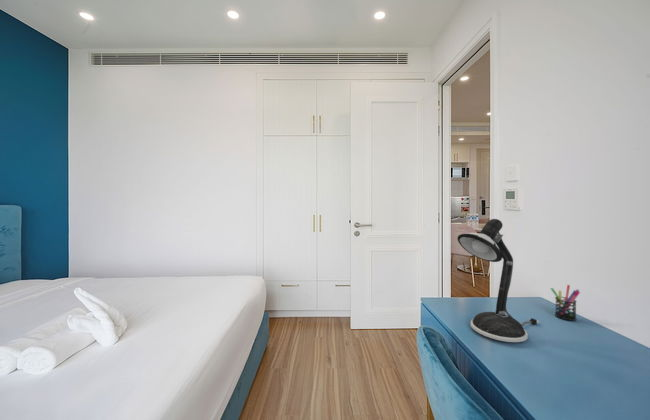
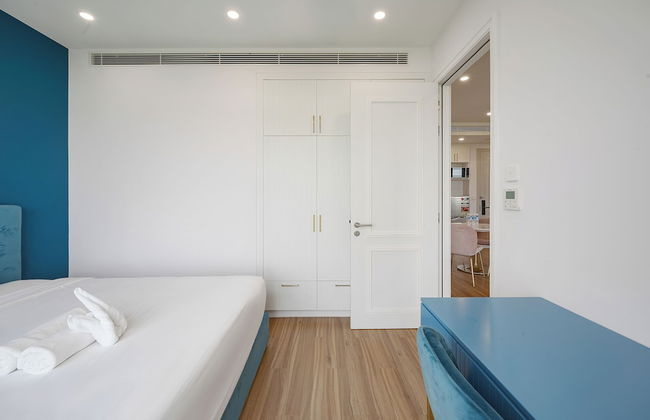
- desk lamp (501, 274)
- pen holder (563, 301)
